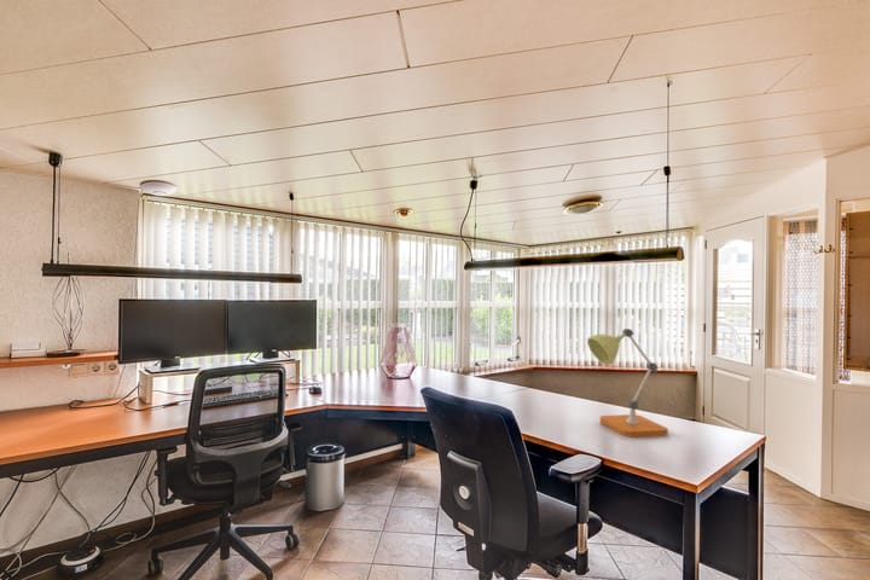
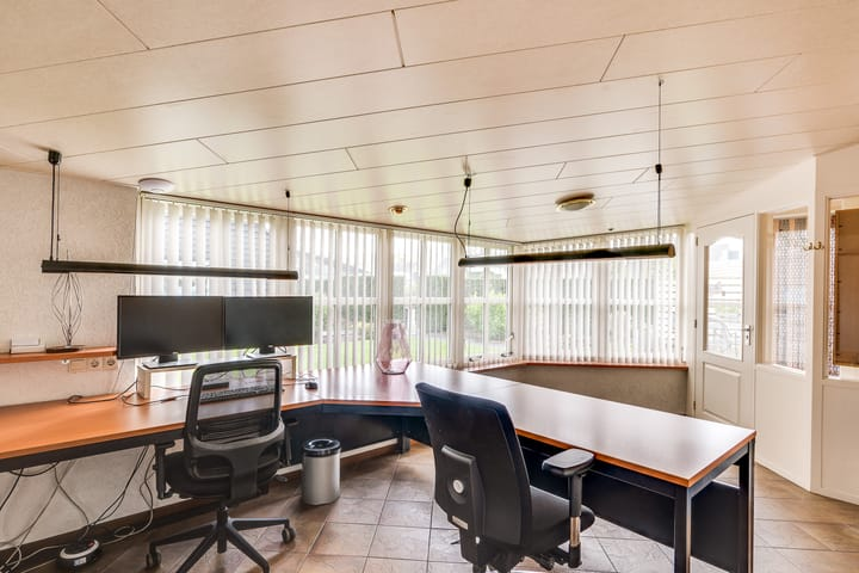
- desk lamp (639, 387)
